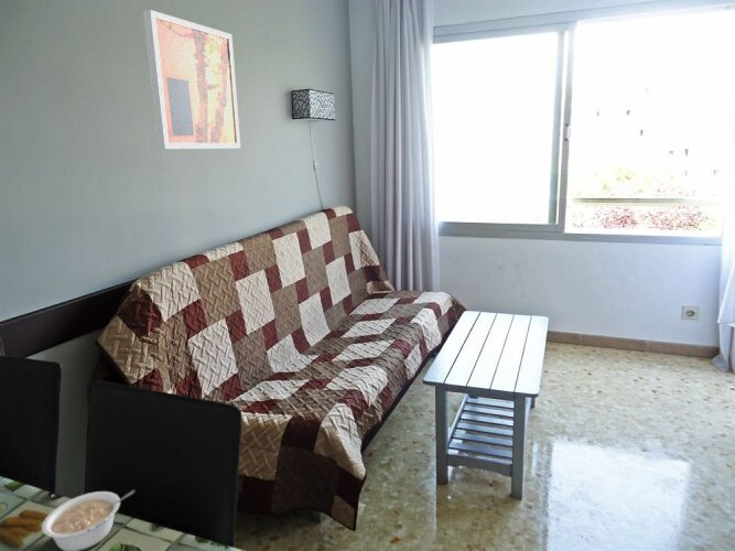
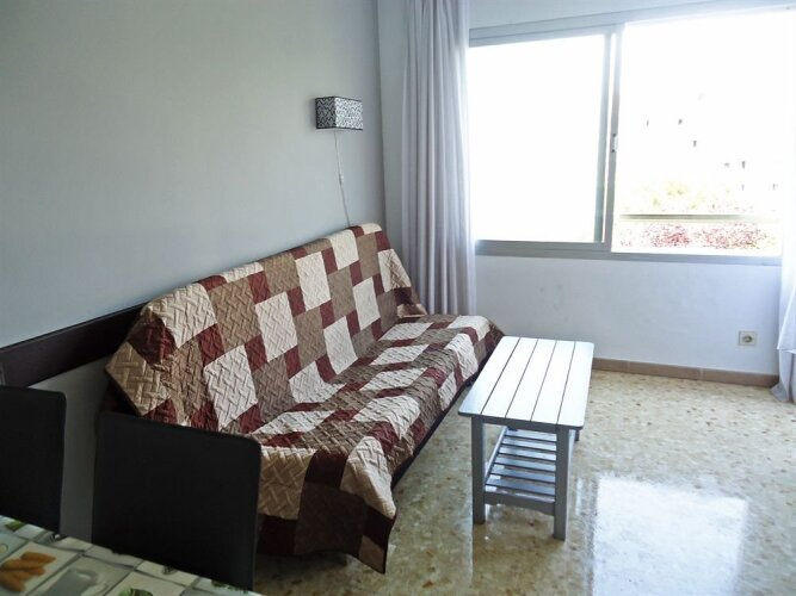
- legume (86, 519)
- wall art (197, 87)
